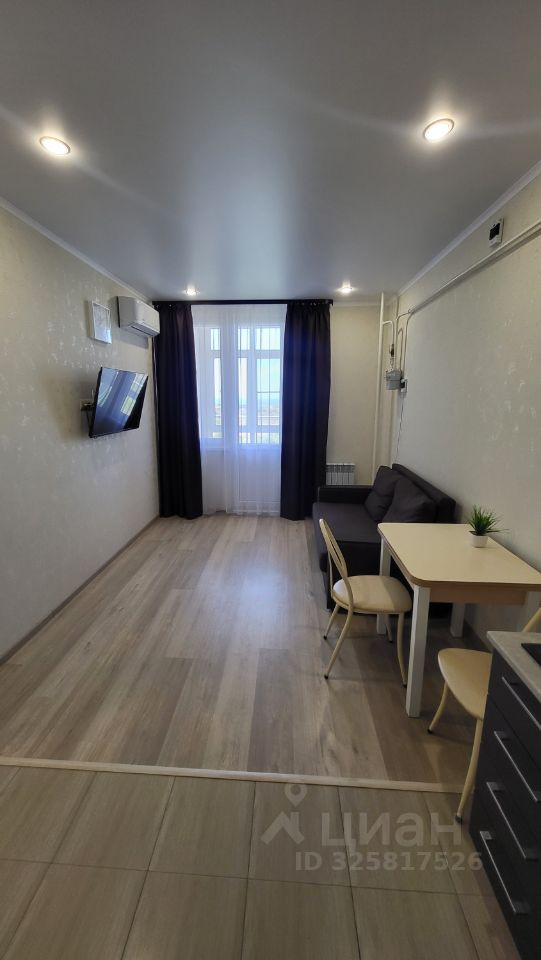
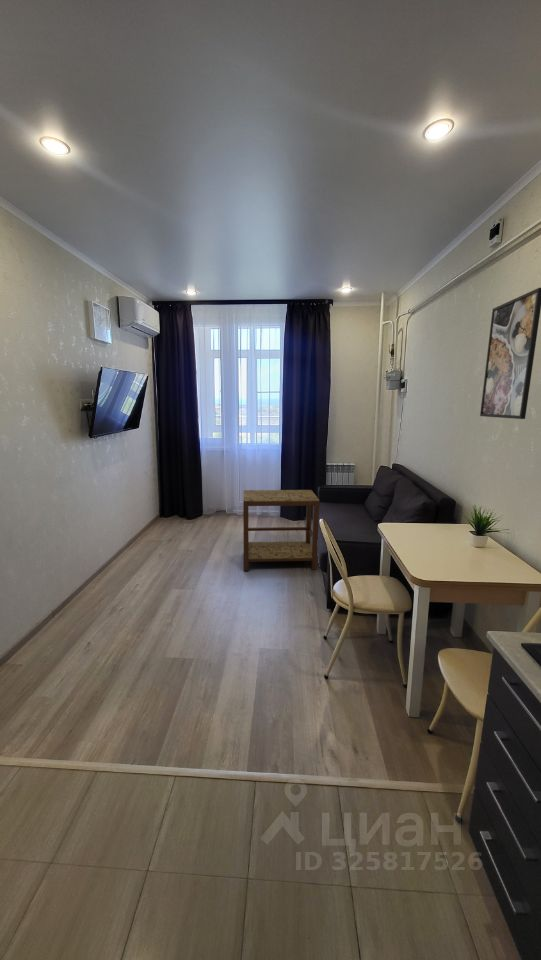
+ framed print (507, 360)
+ side table (279, 528)
